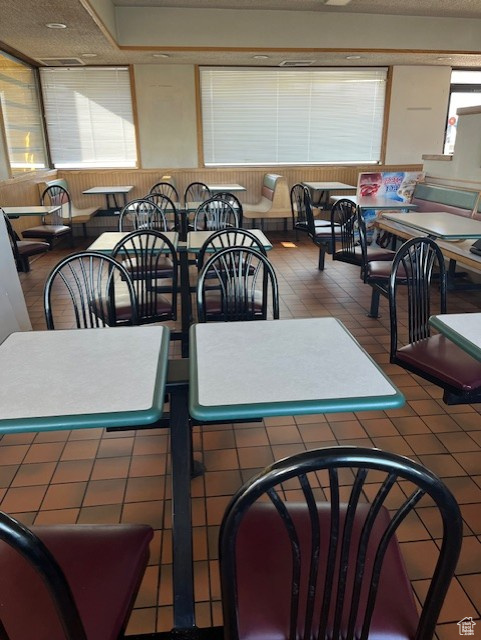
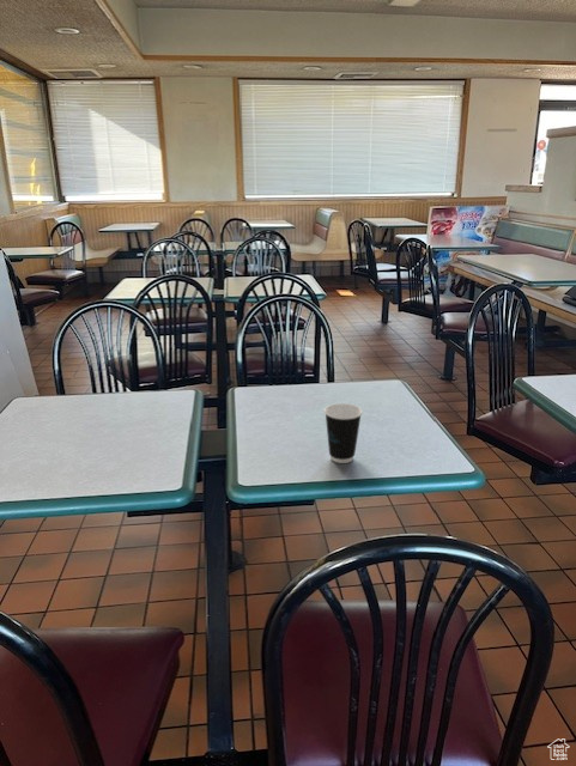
+ dixie cup (342, 434)
